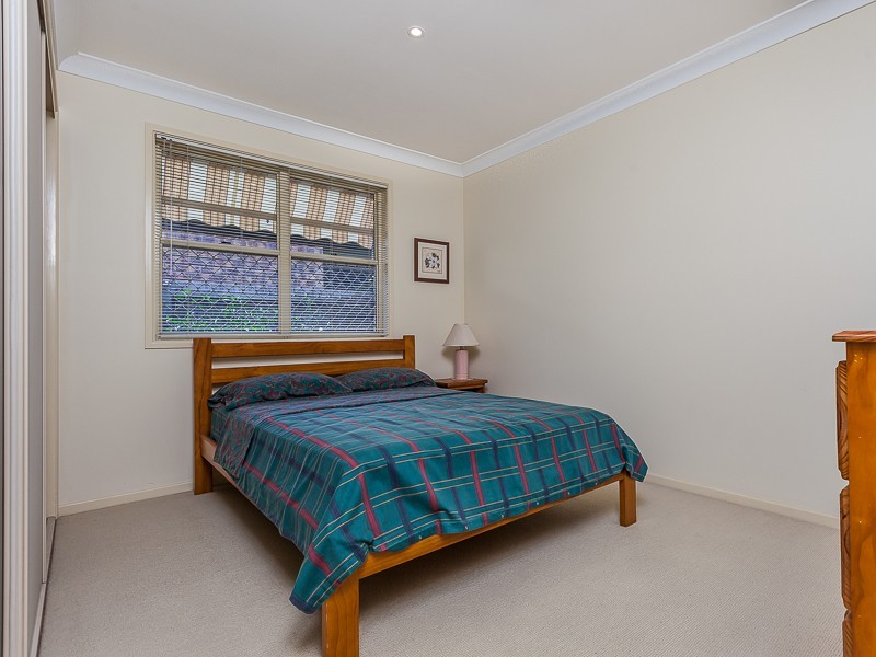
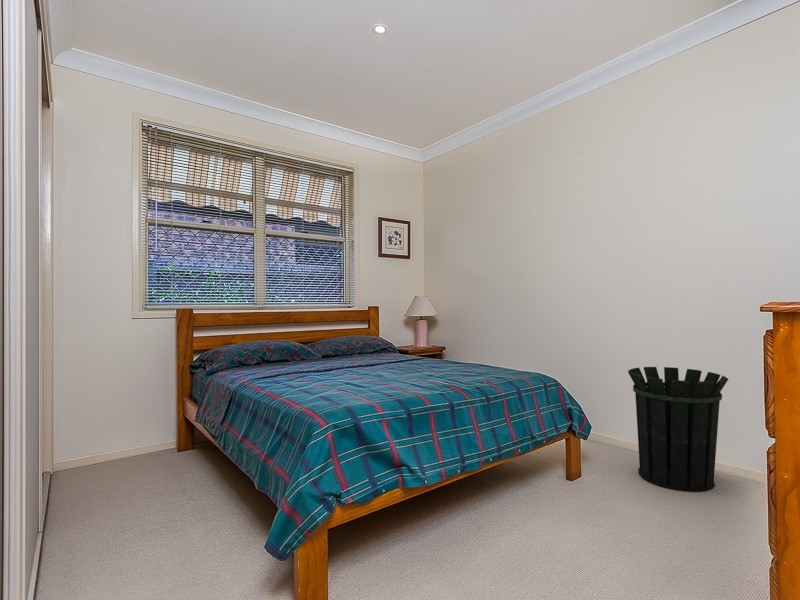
+ waste bin (675, 425)
